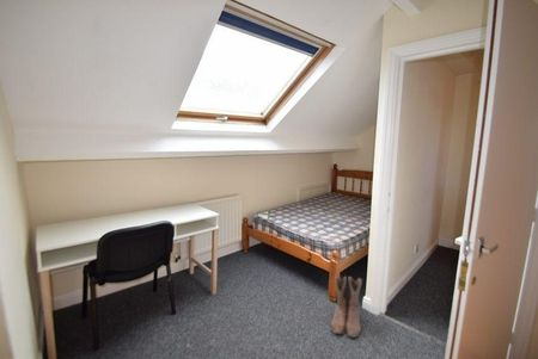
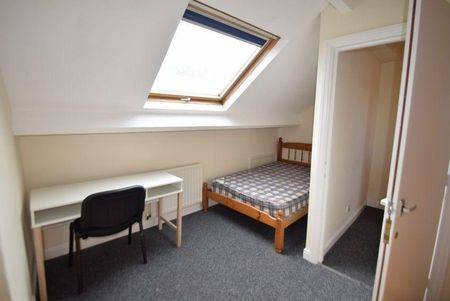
- boots (347, 302)
